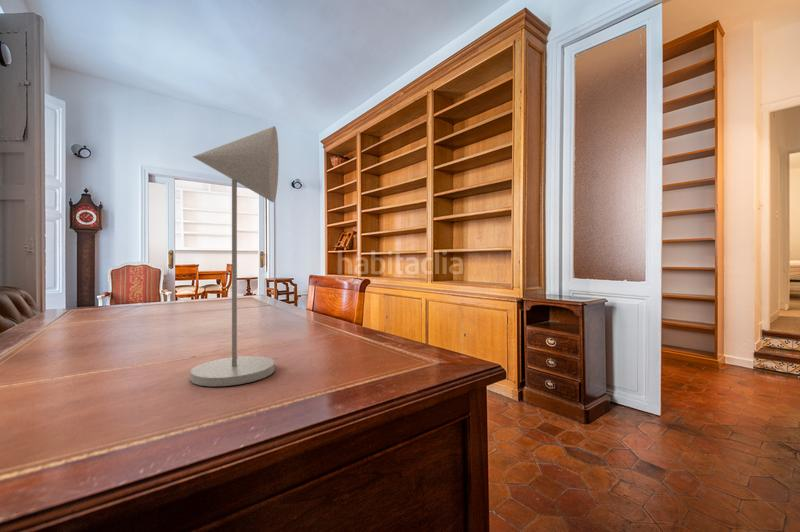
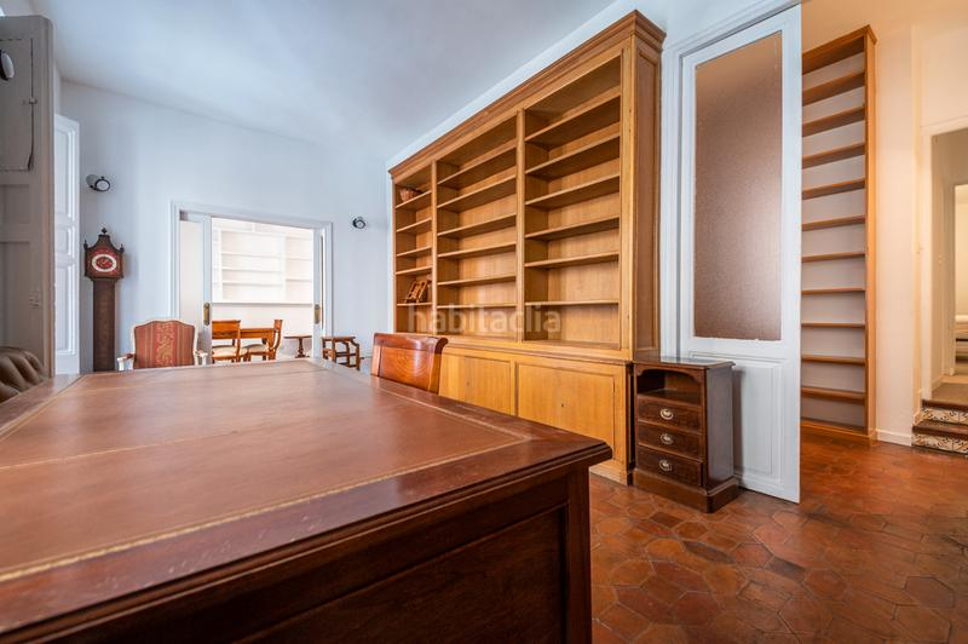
- desk lamp (235, 249)
